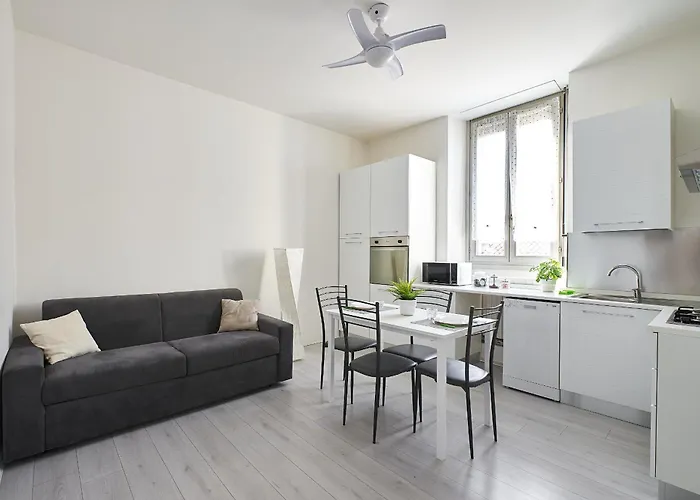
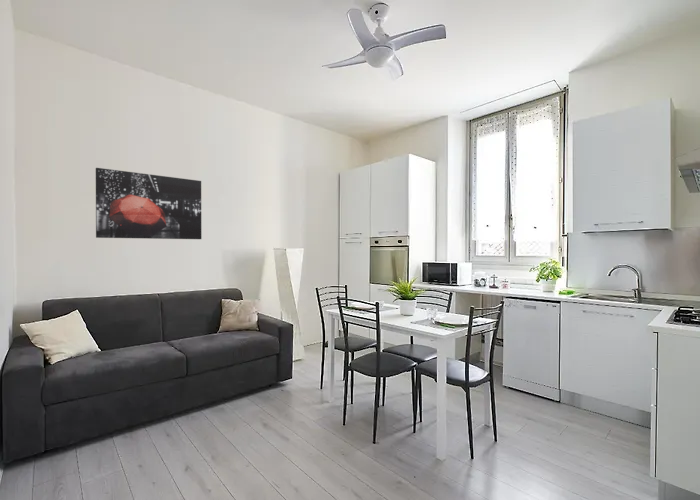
+ wall art (153, 206)
